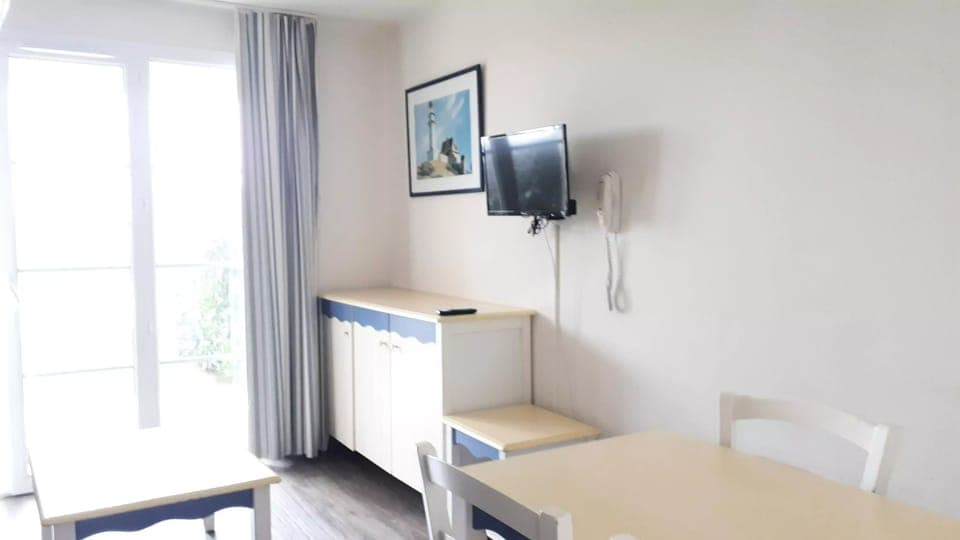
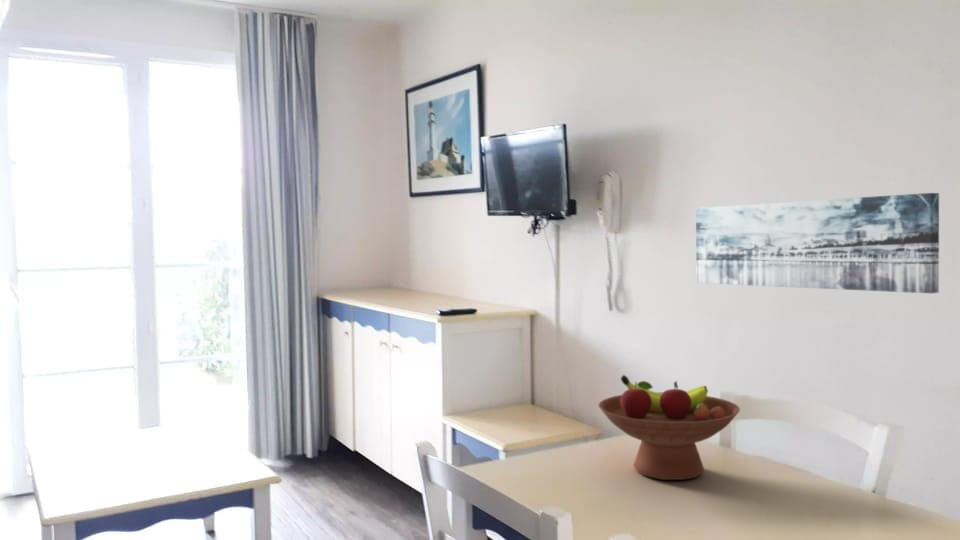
+ fruit bowl (667, 425)
+ wall art (800, 244)
